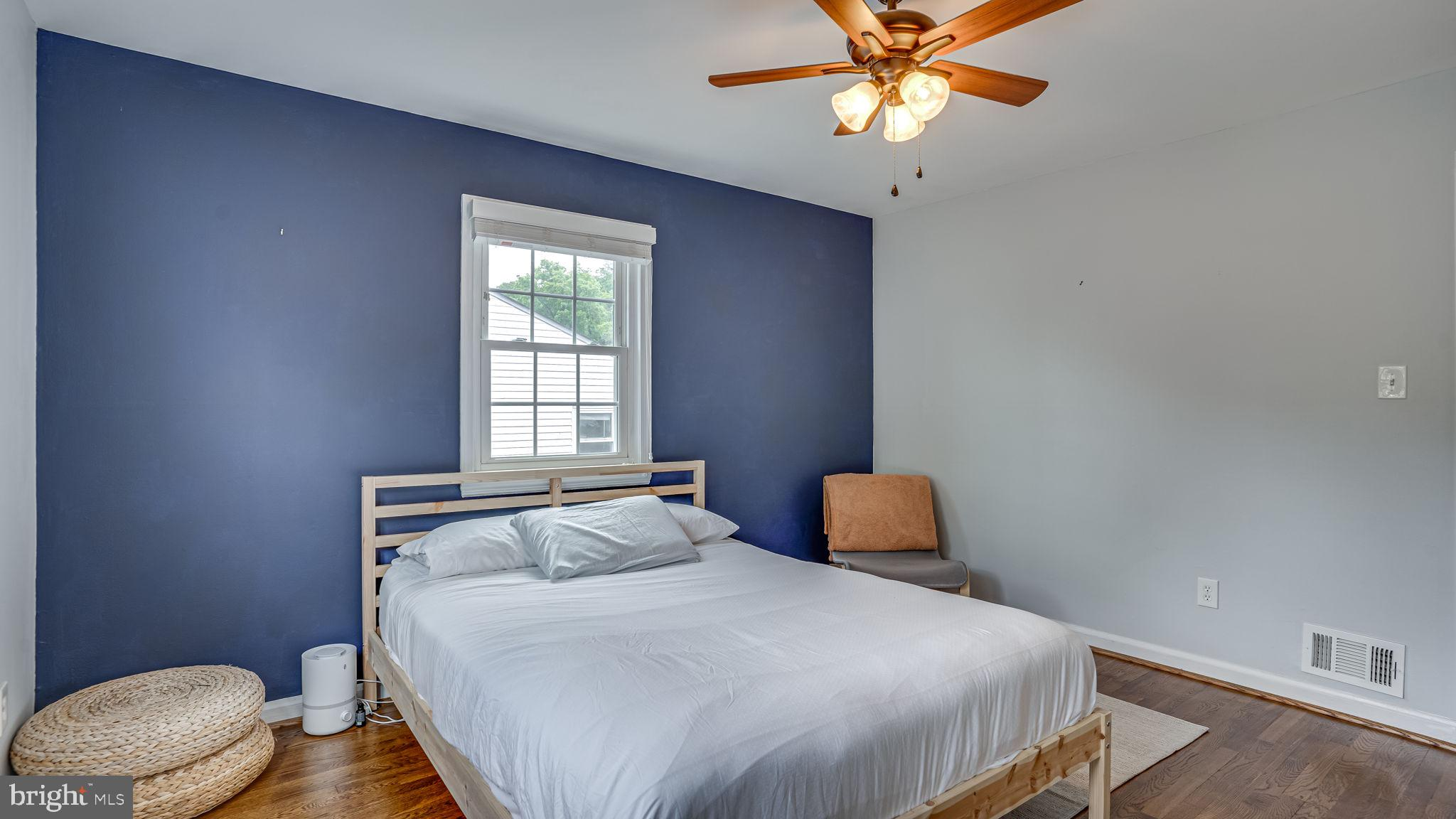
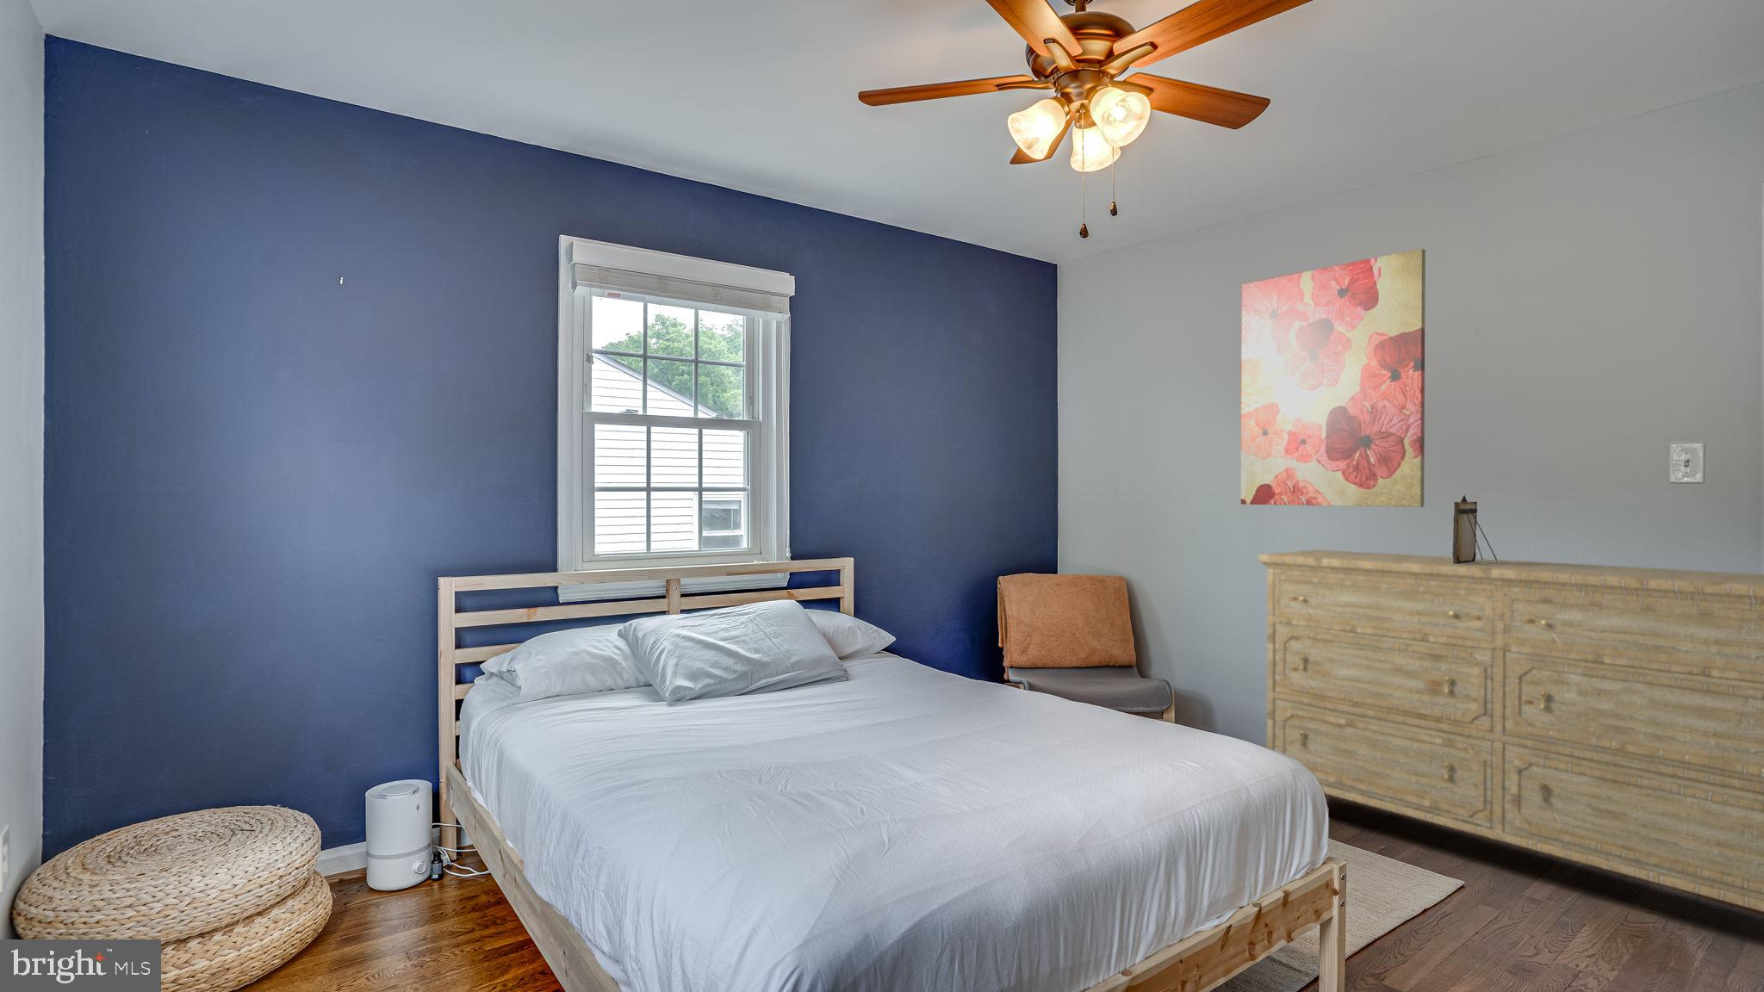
+ photo frame (1476, 529)
+ wall art (1325, 386)
+ dresser (1519, 713)
